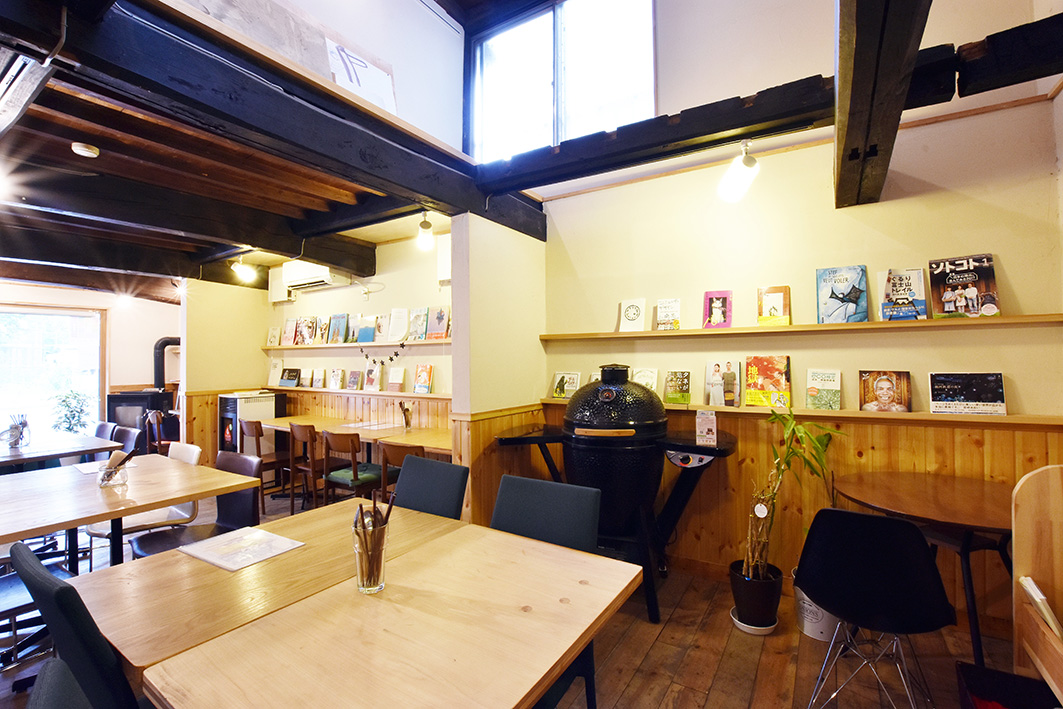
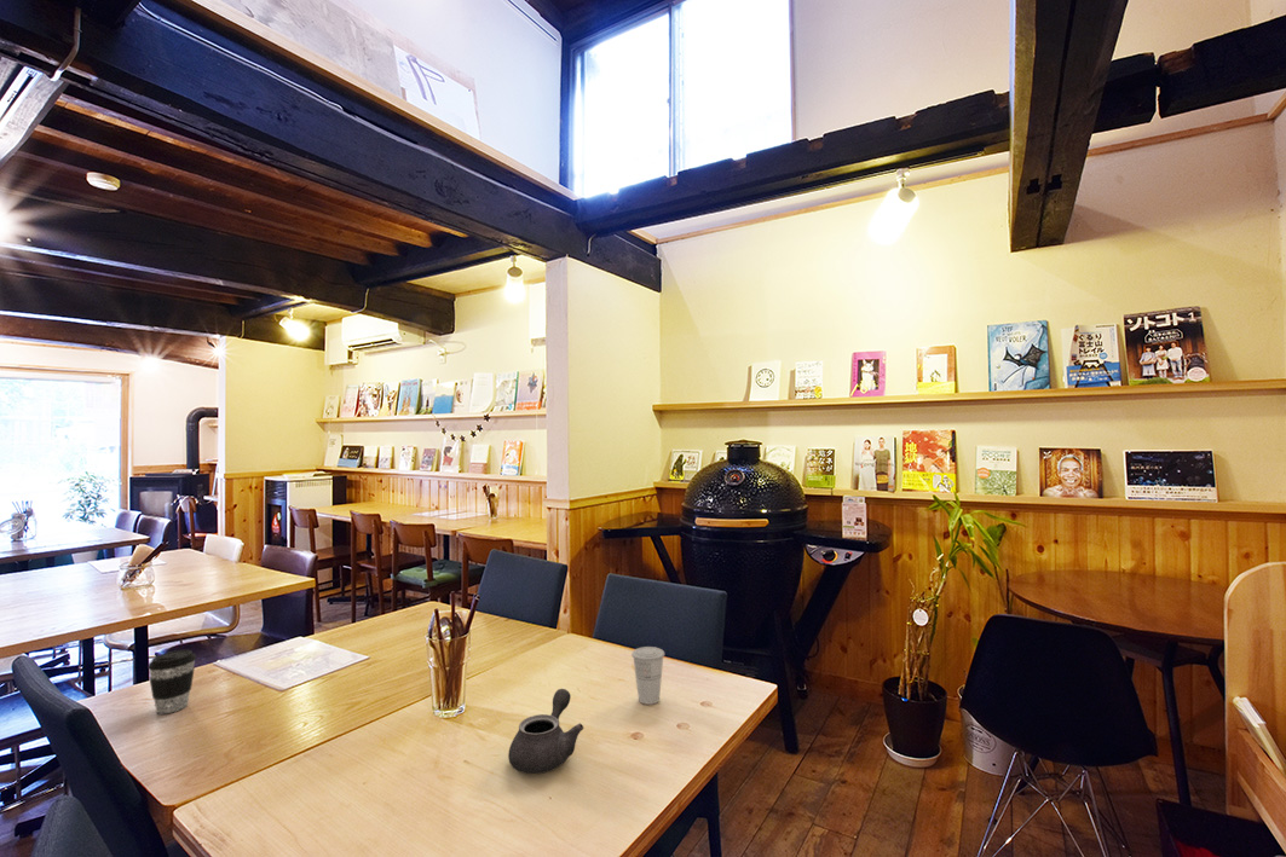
+ cup (648, 674)
+ coffee cup (172, 681)
+ teapot (550, 728)
